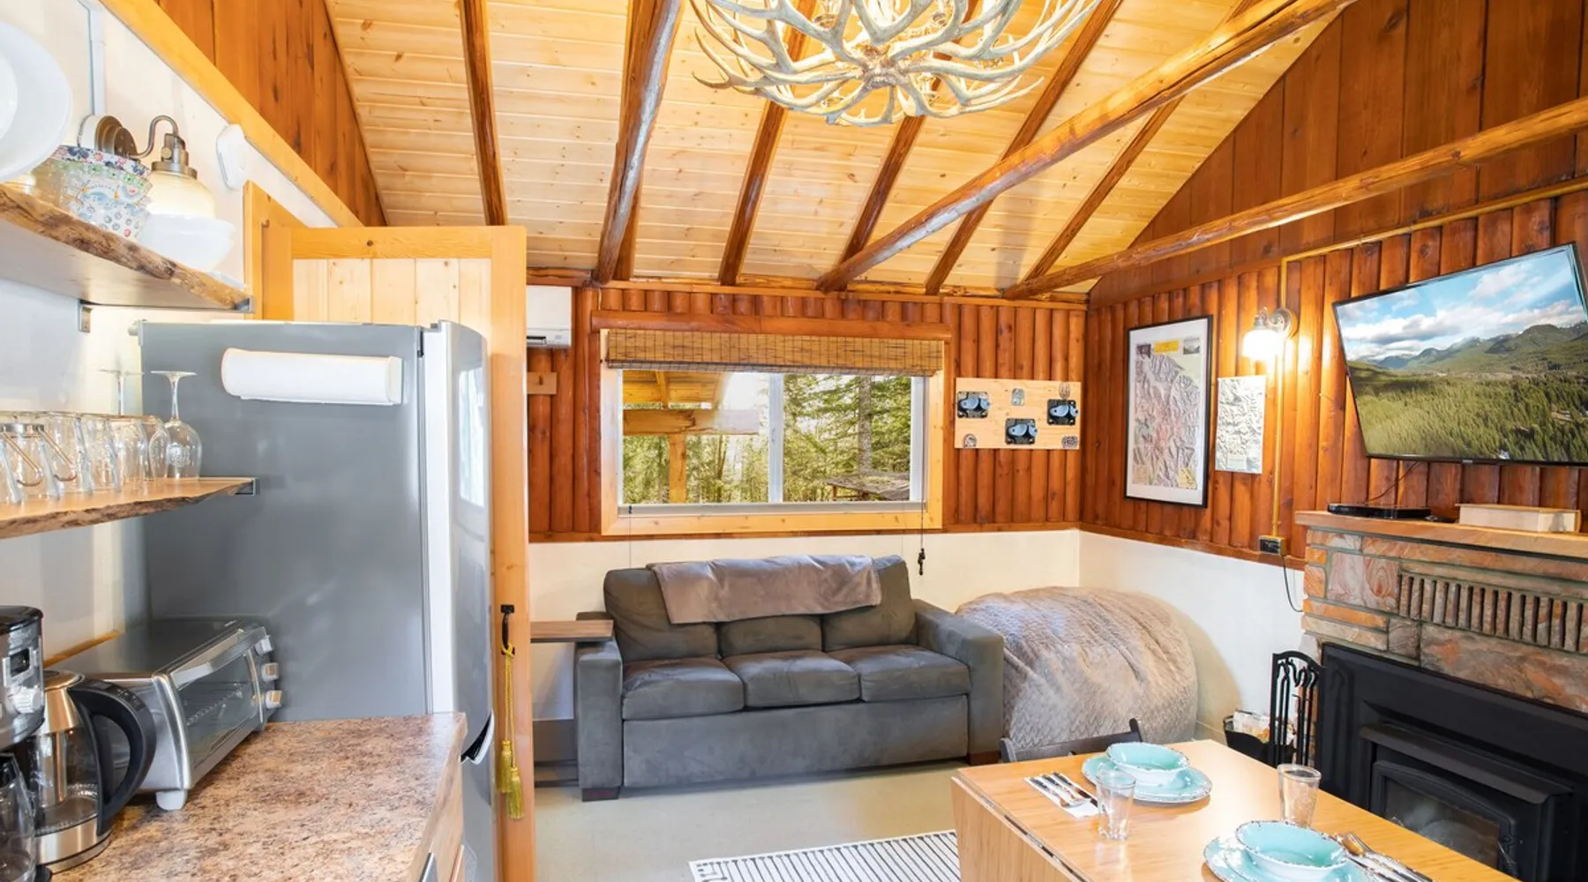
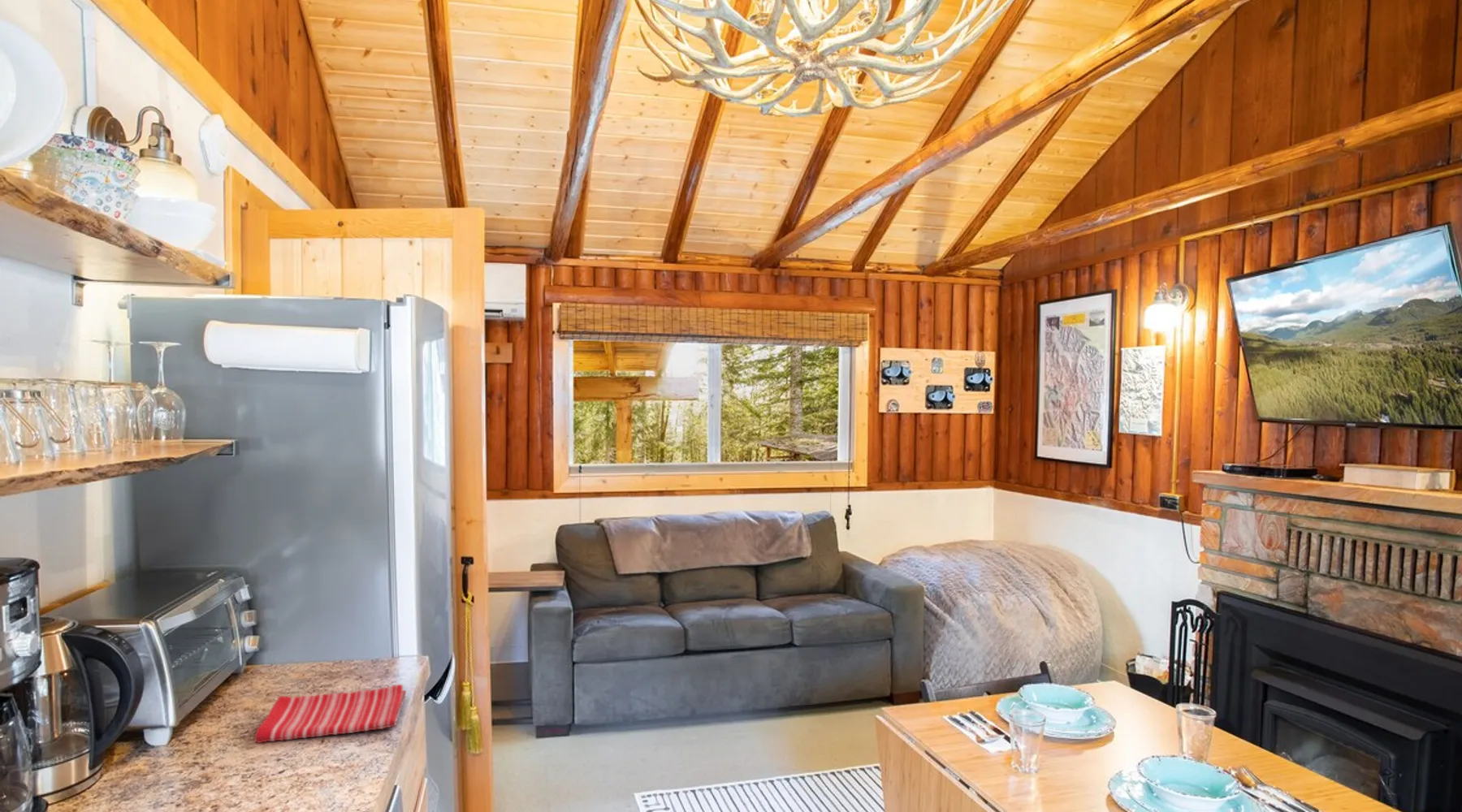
+ dish towel (335, 711)
